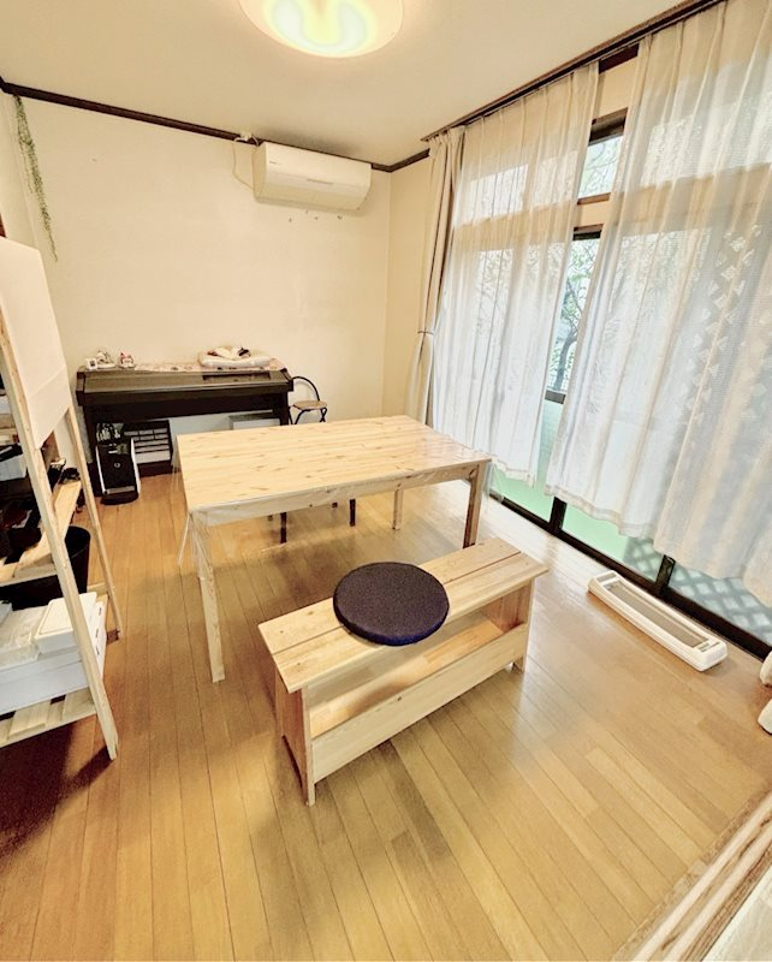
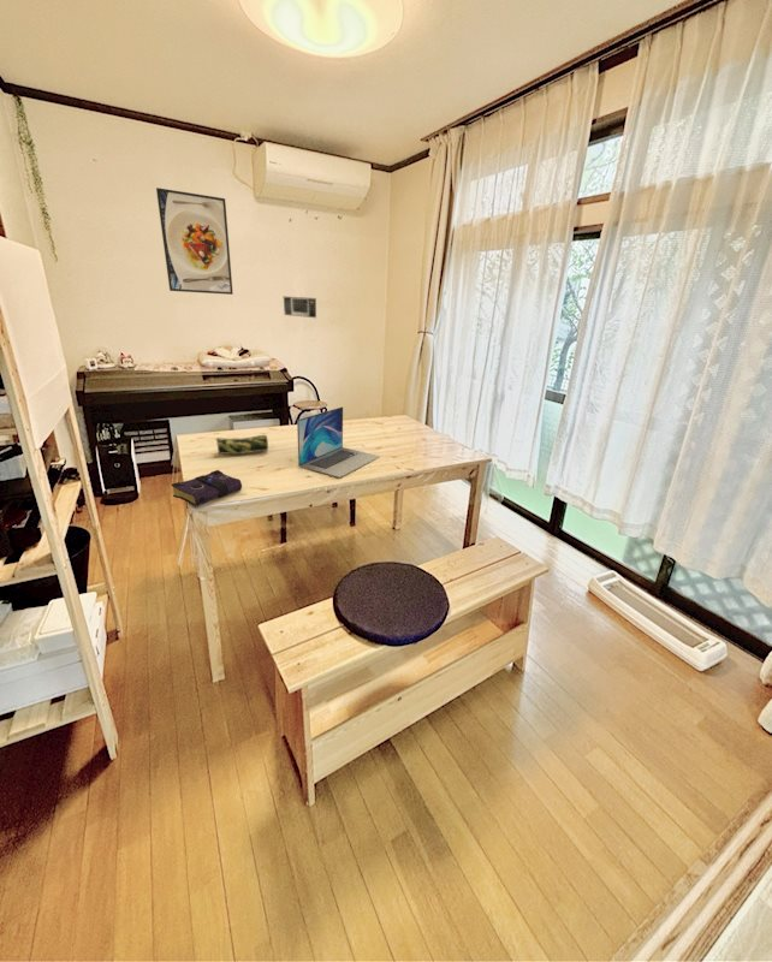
+ laptop (340, 439)
+ pencil case (240, 445)
+ book (207, 487)
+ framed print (197, 244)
+ calendar (299, 307)
